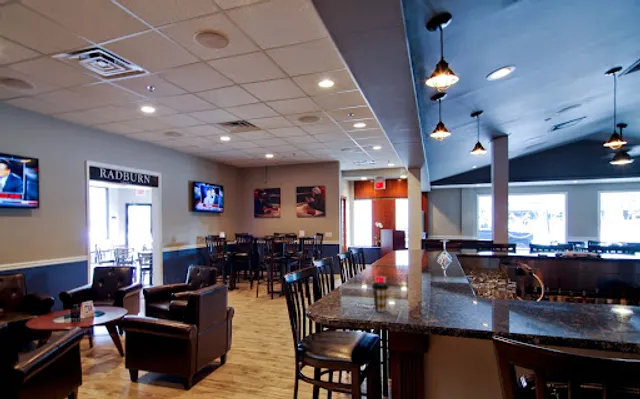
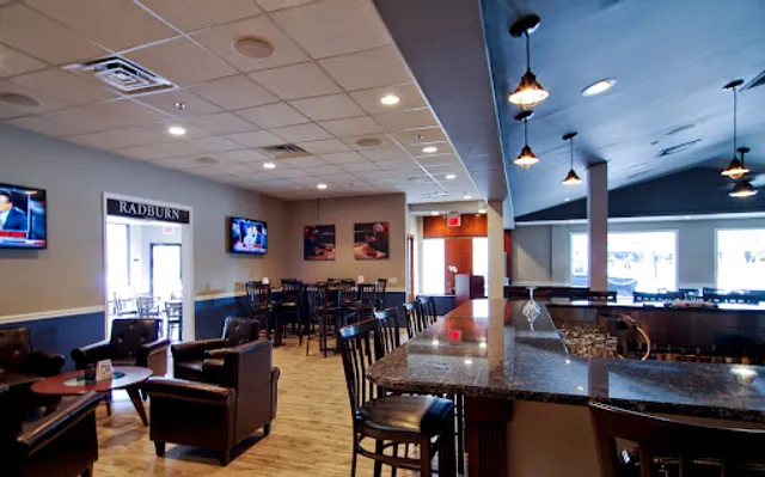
- coffee cup (380, 296)
